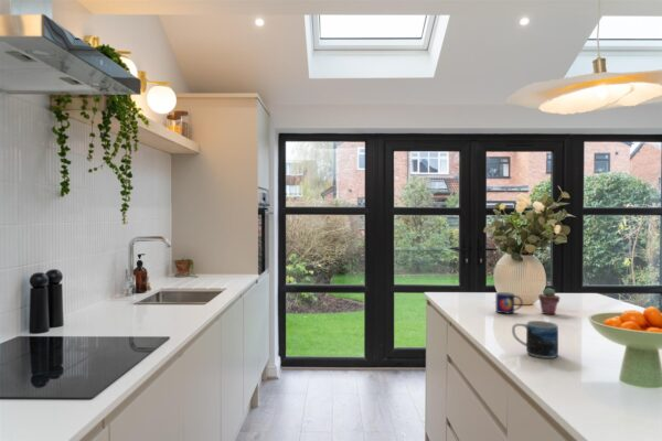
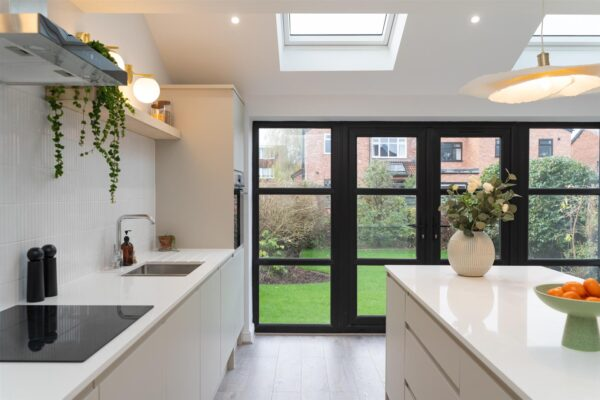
- potted succulent (548, 300)
- mug (509, 302)
- mug (534, 337)
